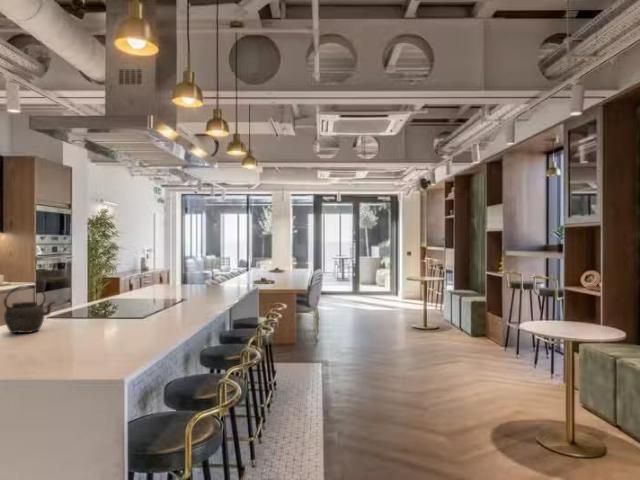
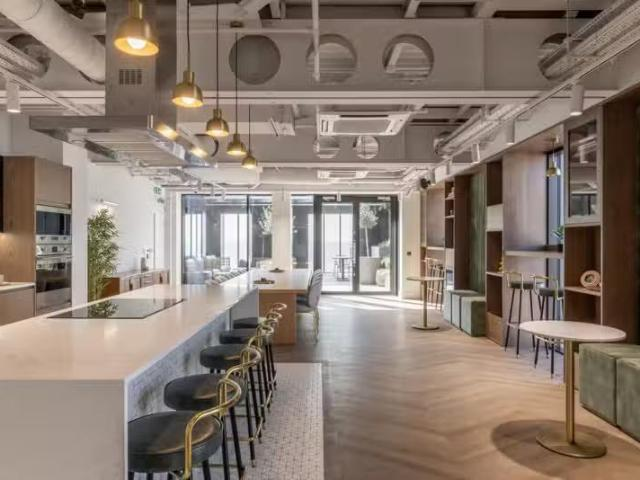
- kettle (30, 307)
